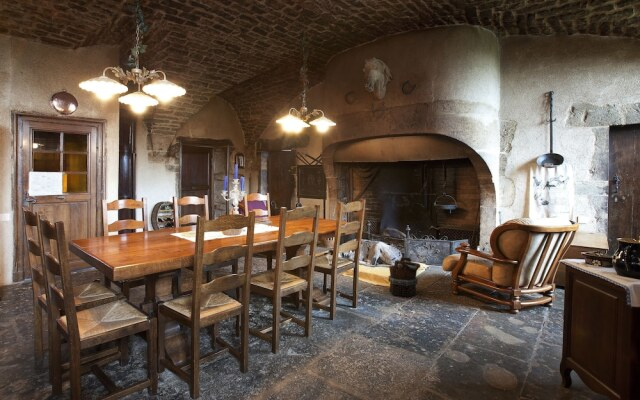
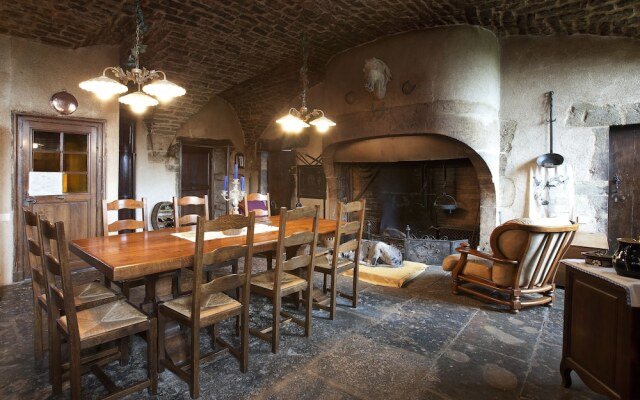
- wooden bucket (403, 276)
